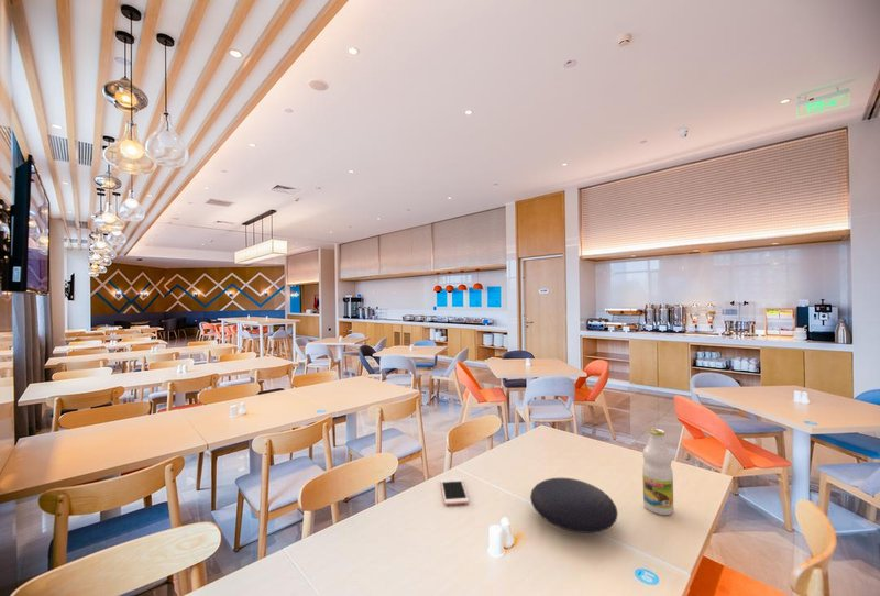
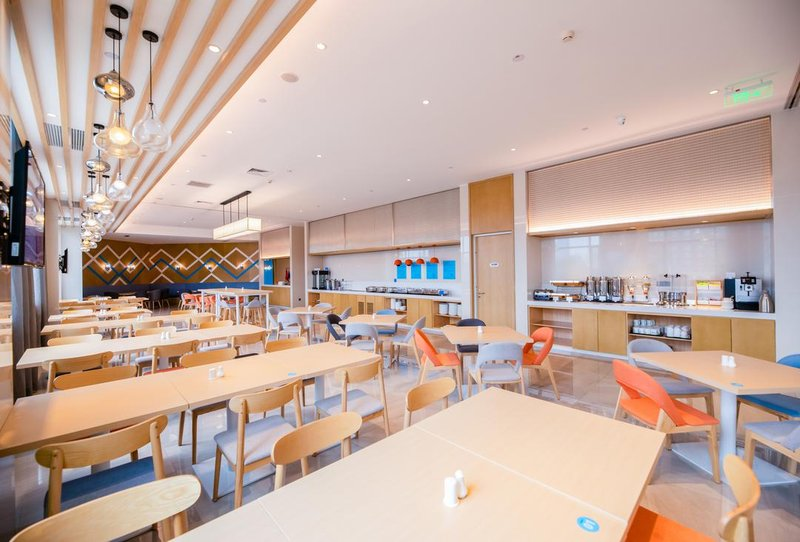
- bottle (657, 468)
- plate (572, 503)
- cell phone (453, 490)
